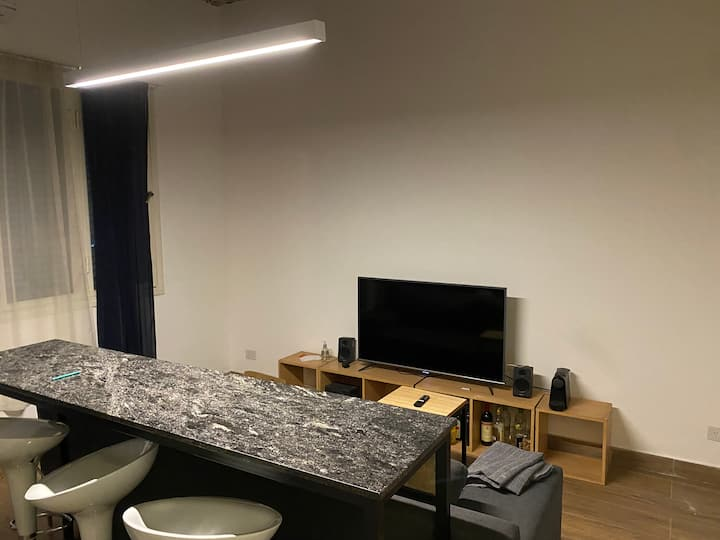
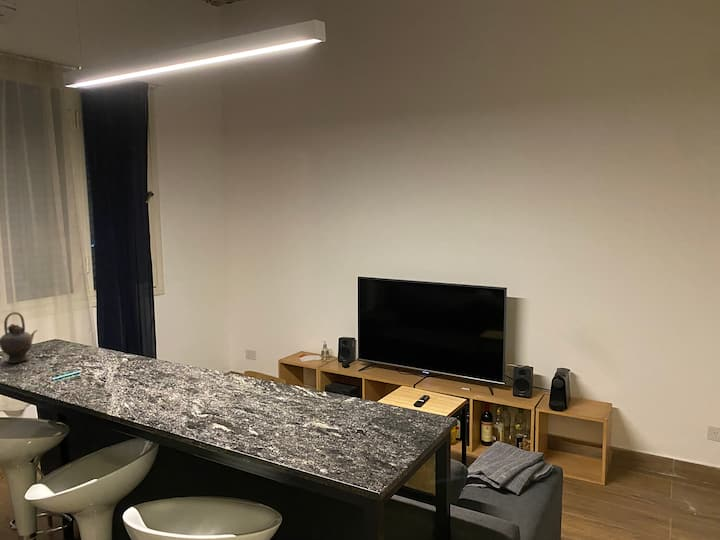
+ teapot (19, 336)
